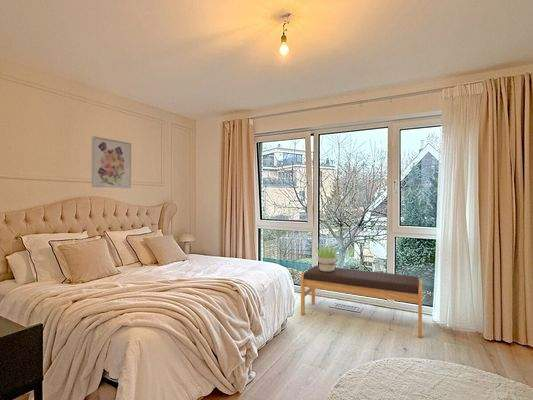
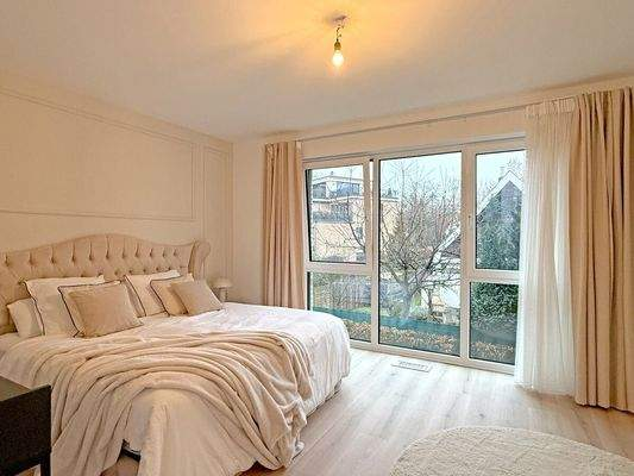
- bench (359, 294)
- potted plant (326, 257)
- wall art (112, 164)
